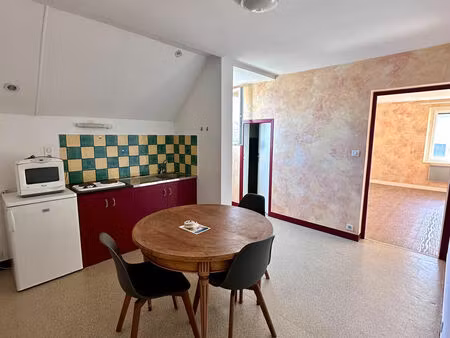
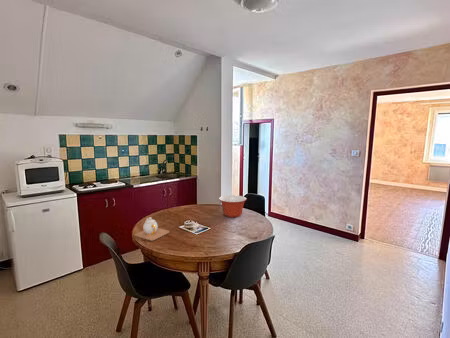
+ teapot (152, 225)
+ mixing bowl (232, 206)
